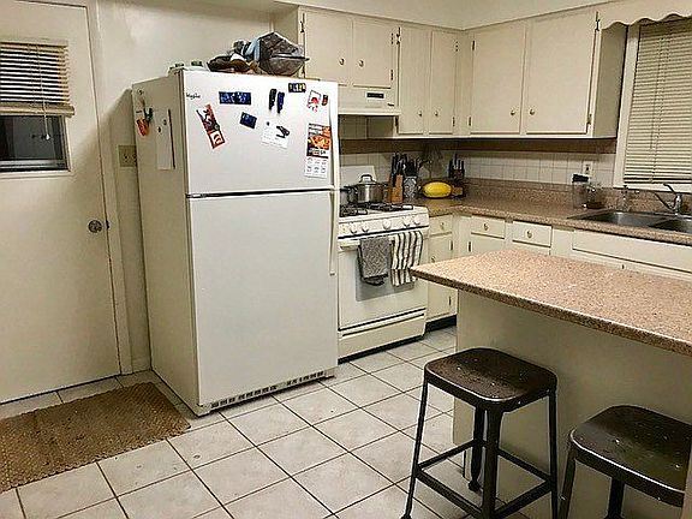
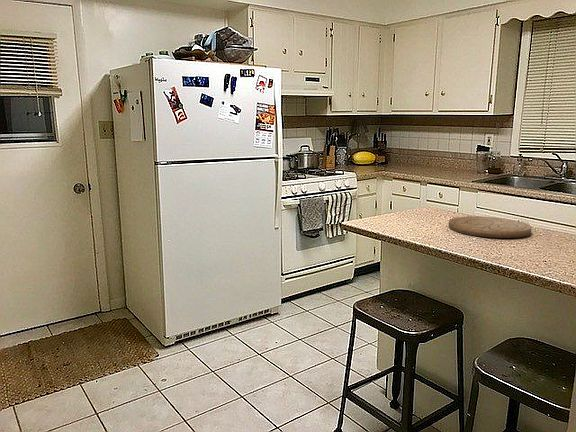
+ cutting board (488, 226)
